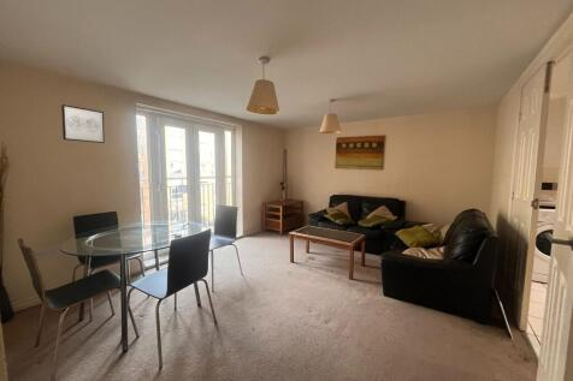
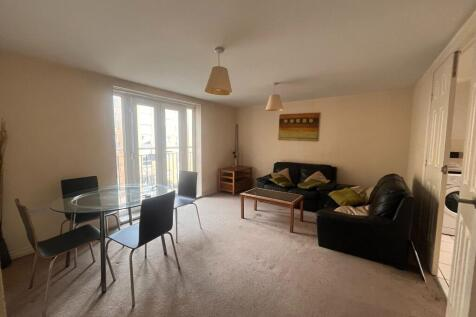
- wall art (83, 125)
